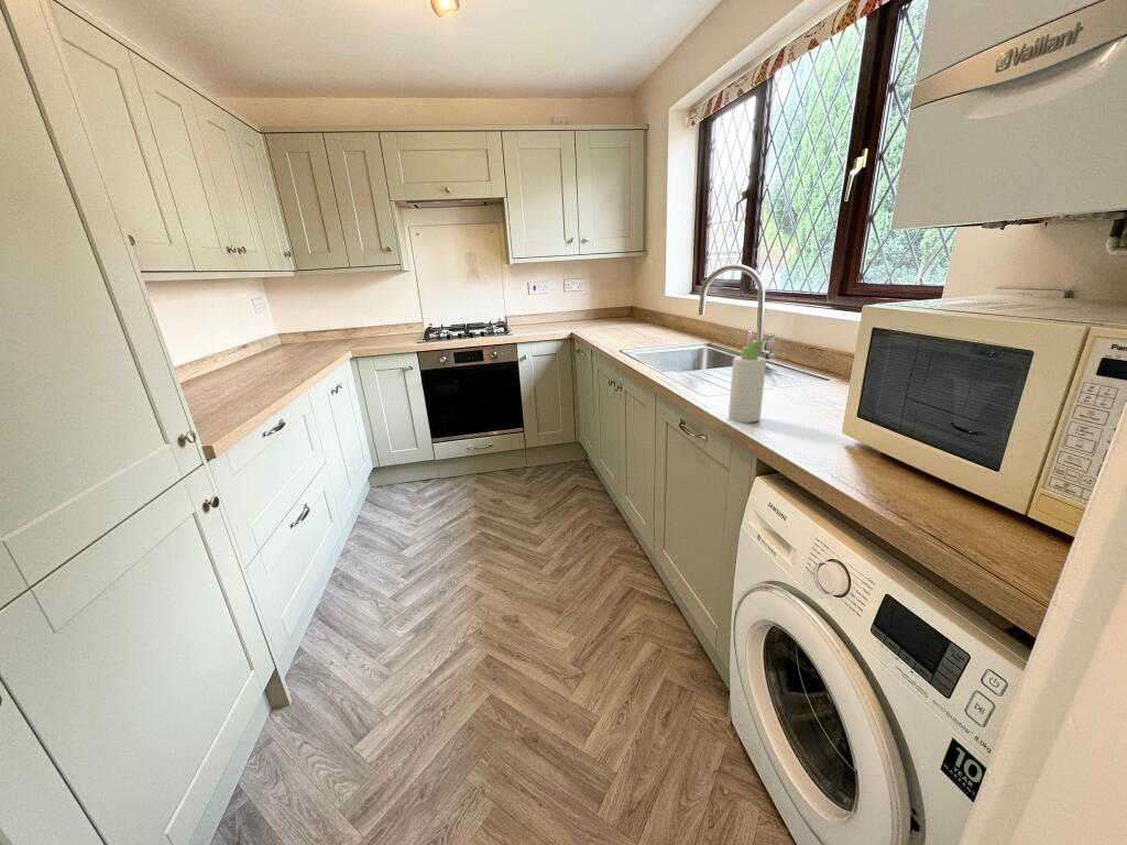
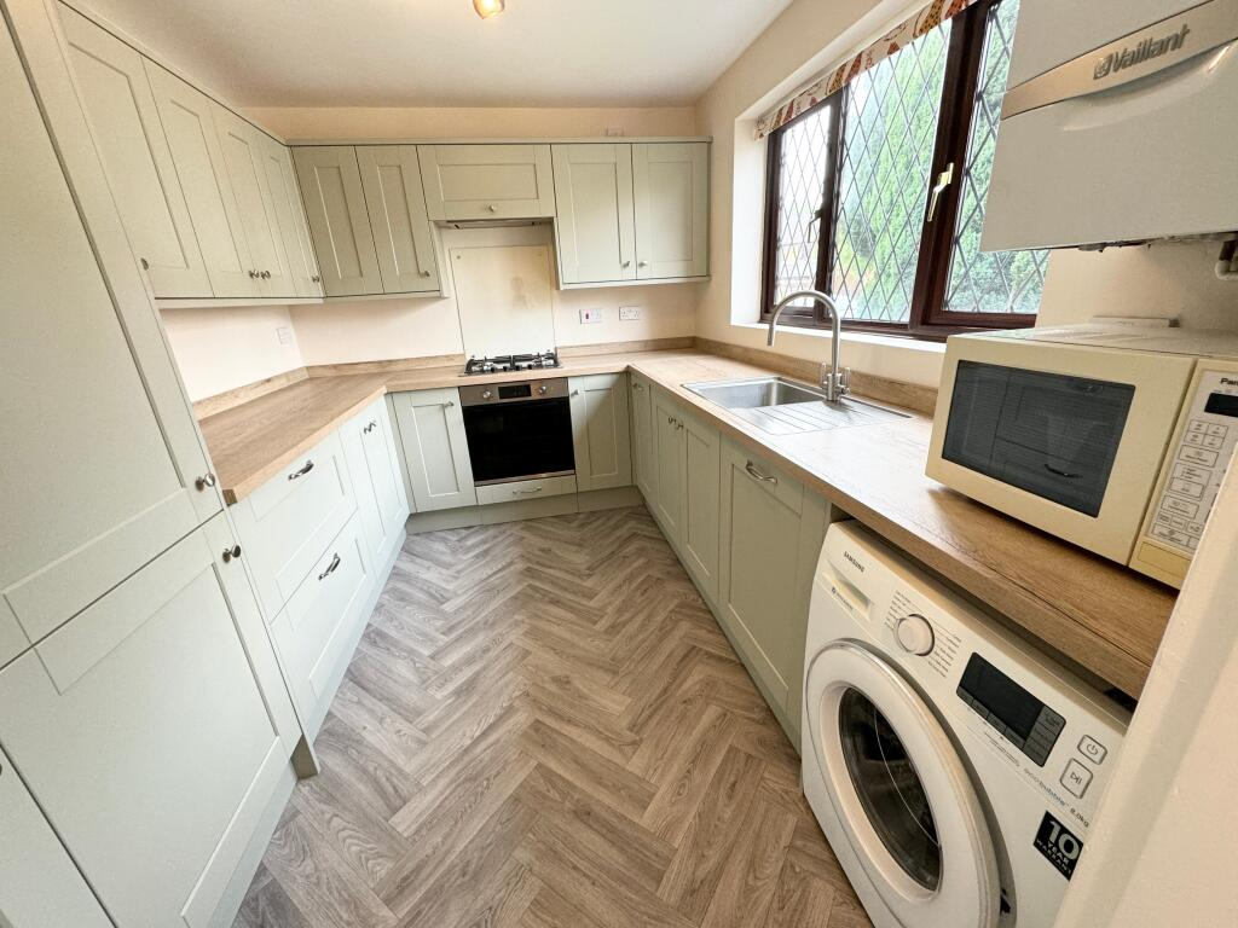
- bottle (749, 376)
